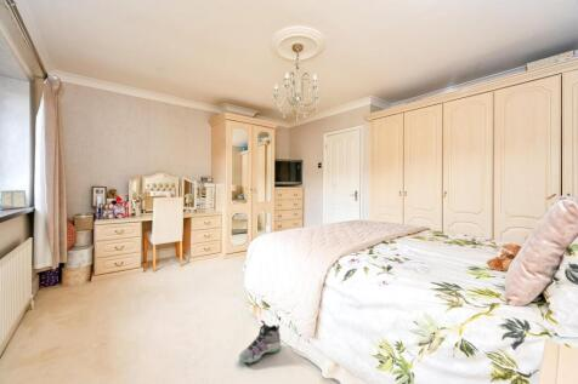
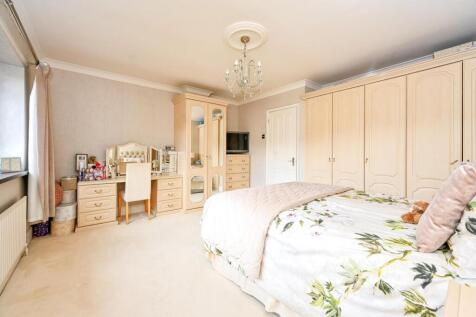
- sneaker (260, 337)
